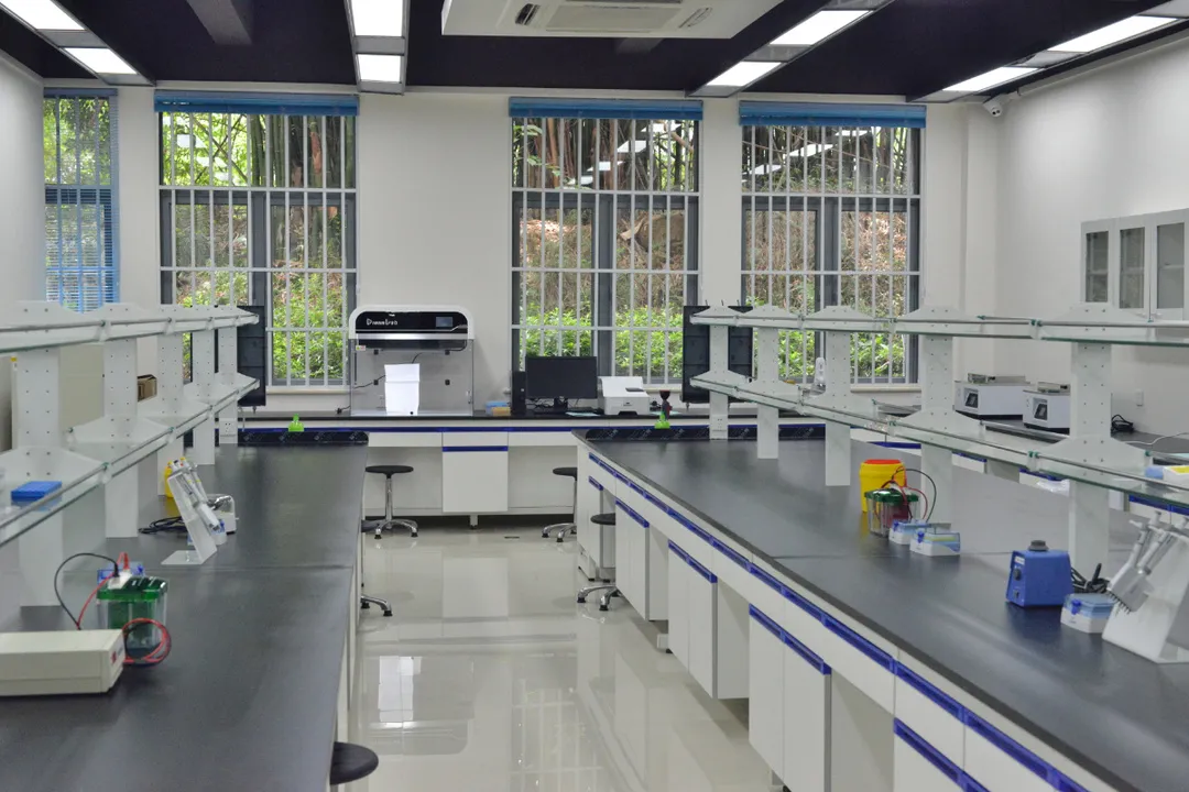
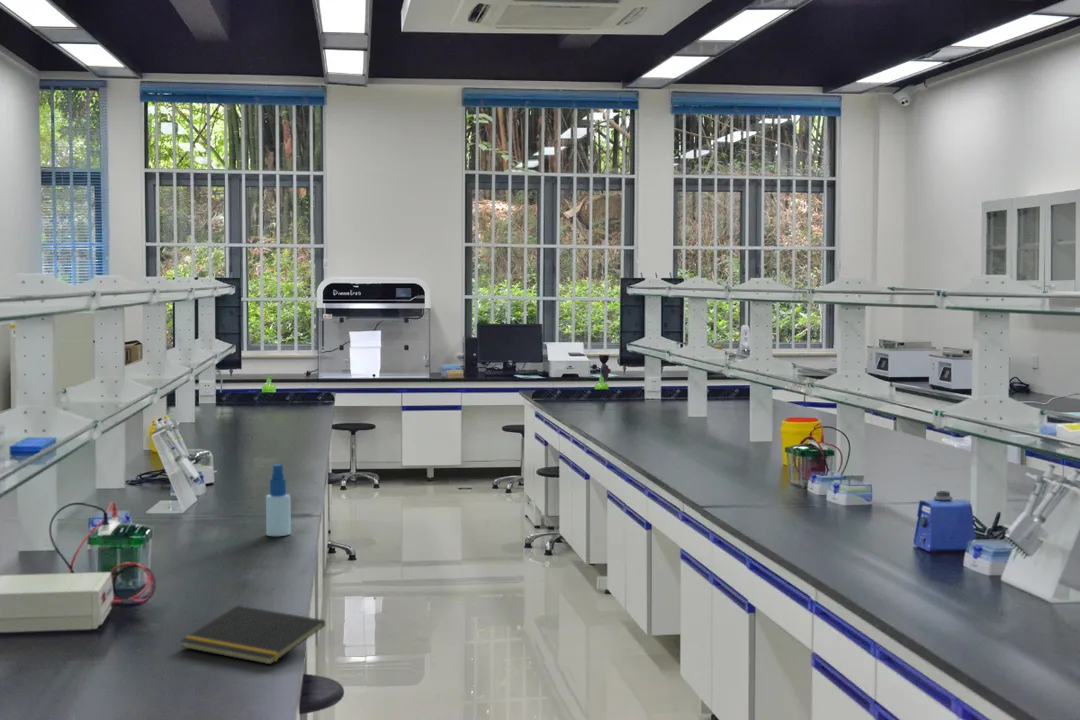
+ spray bottle (278, 499)
+ notepad (253, 633)
